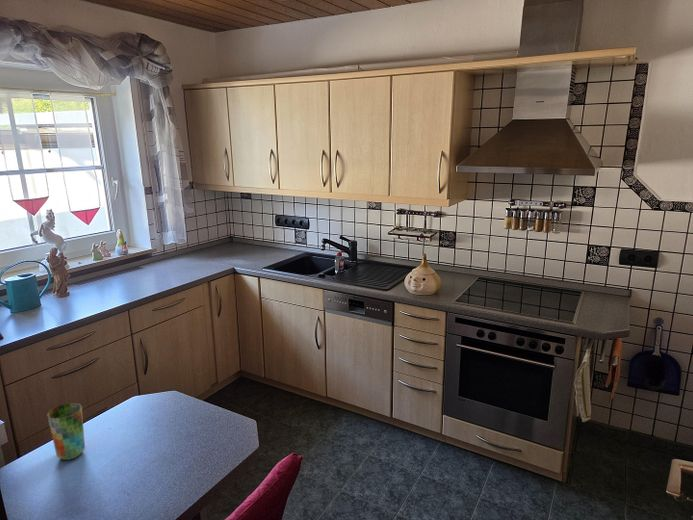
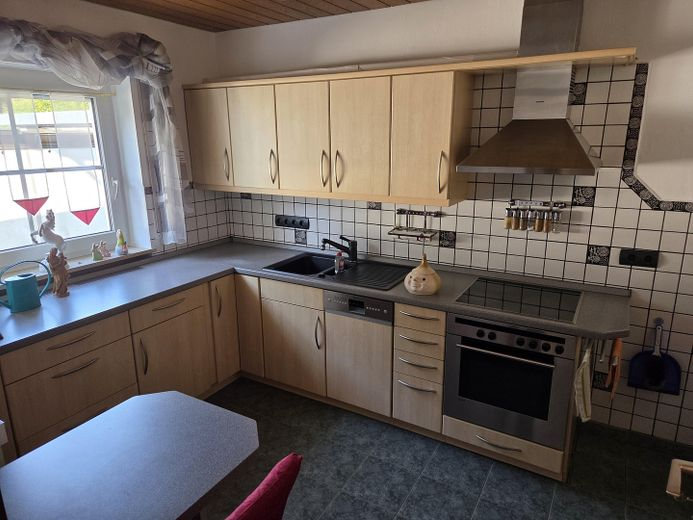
- cup (68, 432)
